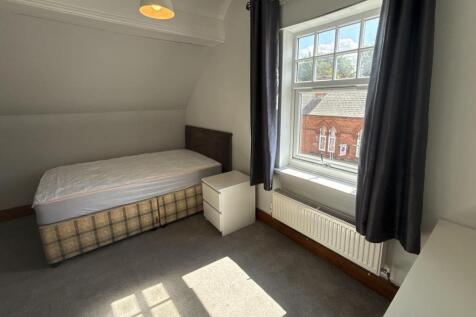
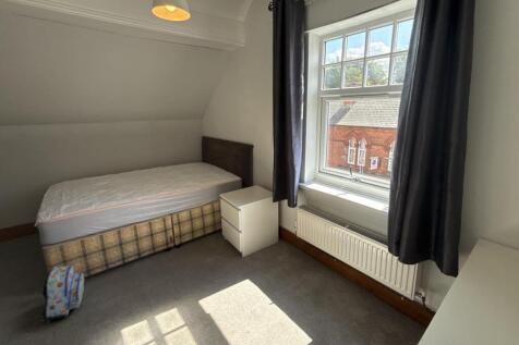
+ backpack (62, 288)
